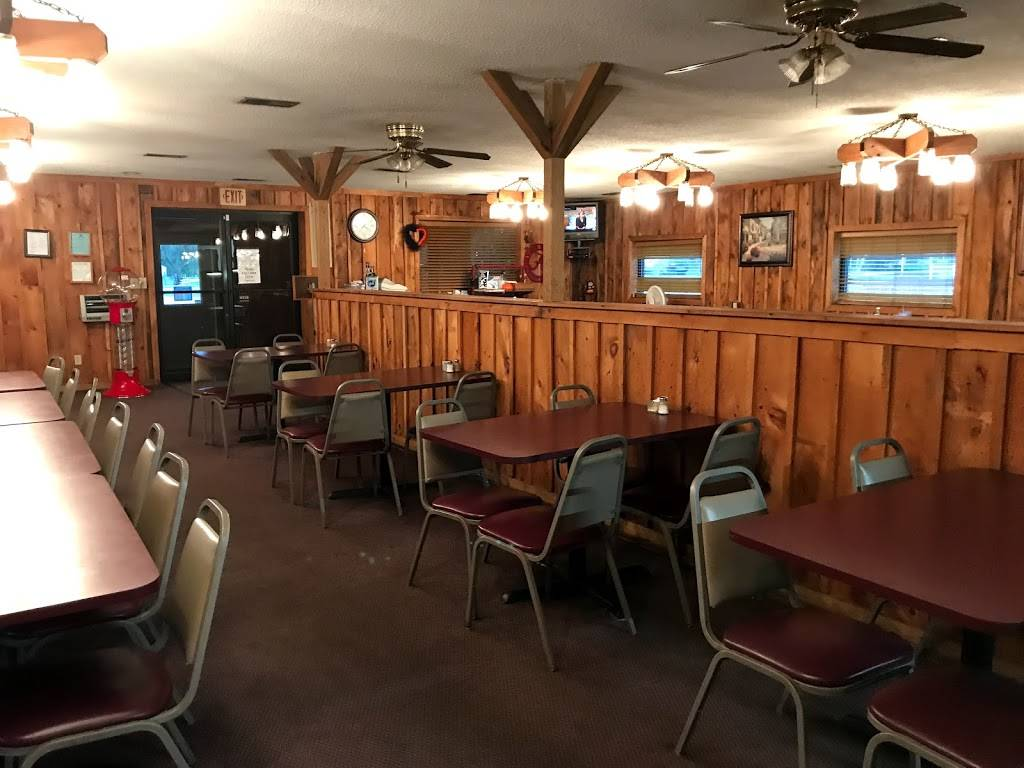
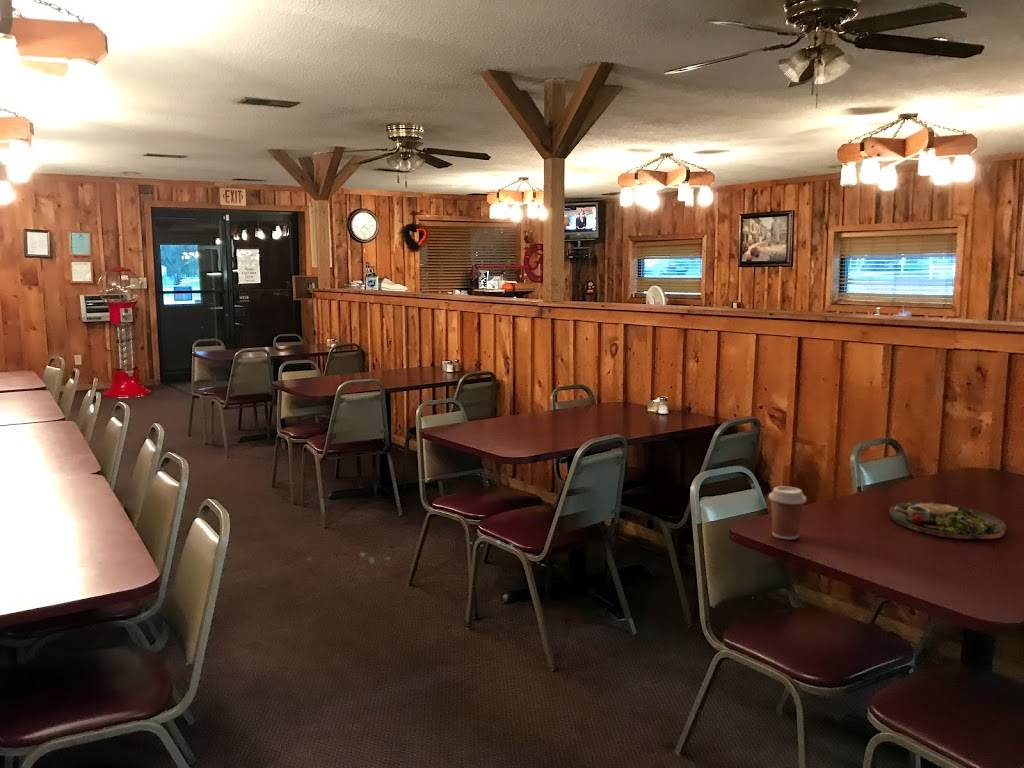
+ coffee cup (786, 512)
+ dinner plate (946, 511)
